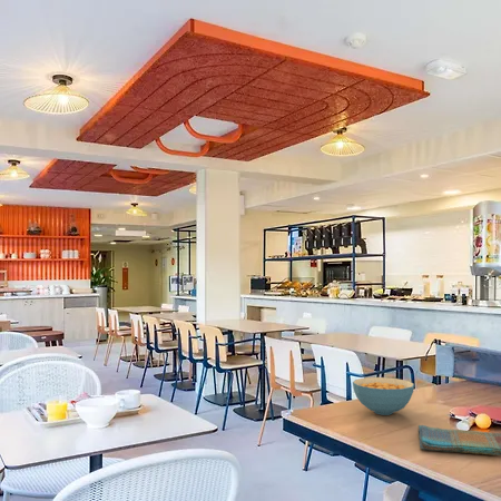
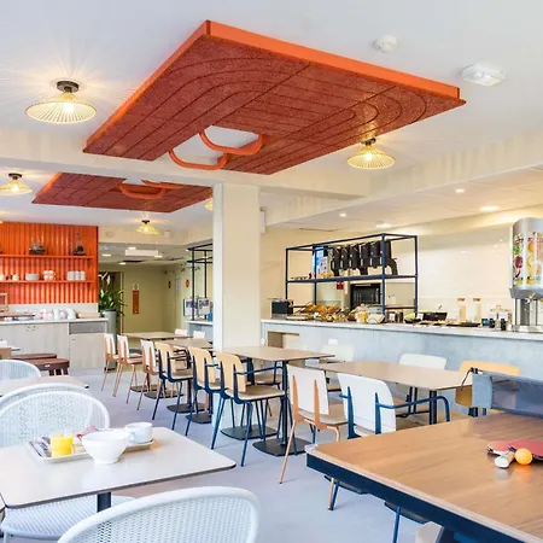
- cereal bowl (383, 397)
- dish towel (463, 439)
